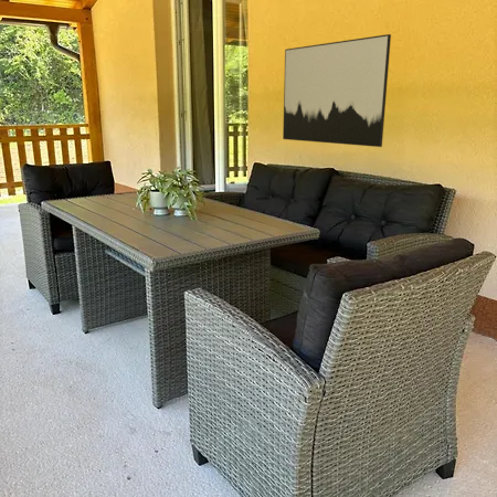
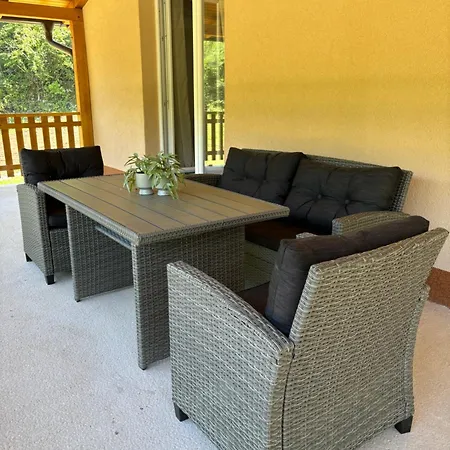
- wall art (329, 94)
